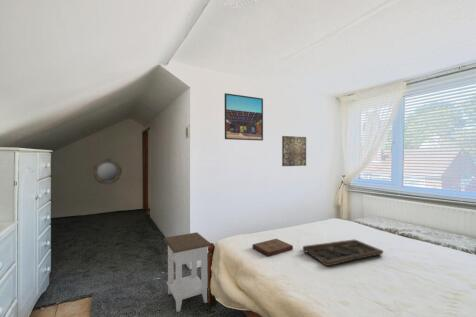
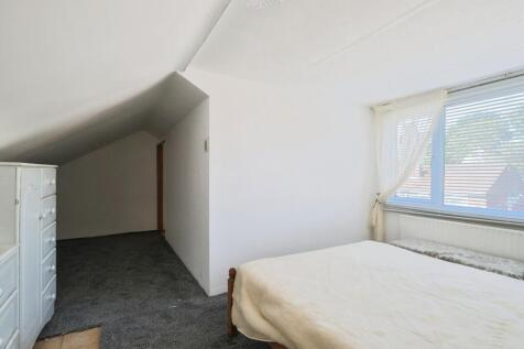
- decorative tray (342, 250)
- wall art (294, 151)
- book (272, 246)
- nightstand (191, 269)
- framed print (244, 118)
- home mirror (107, 171)
